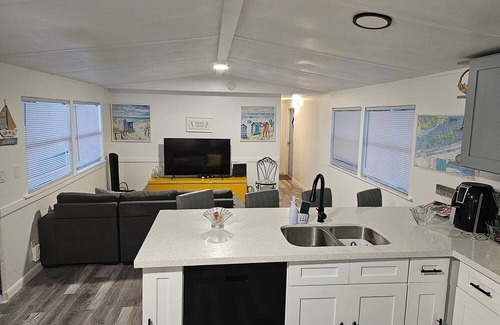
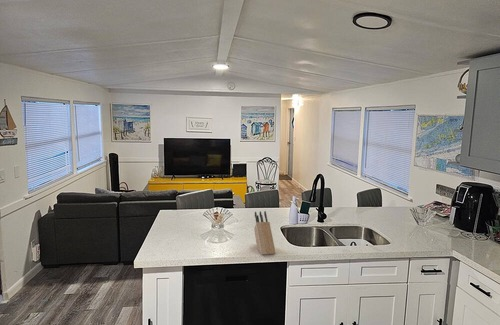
+ knife block (263, 231)
